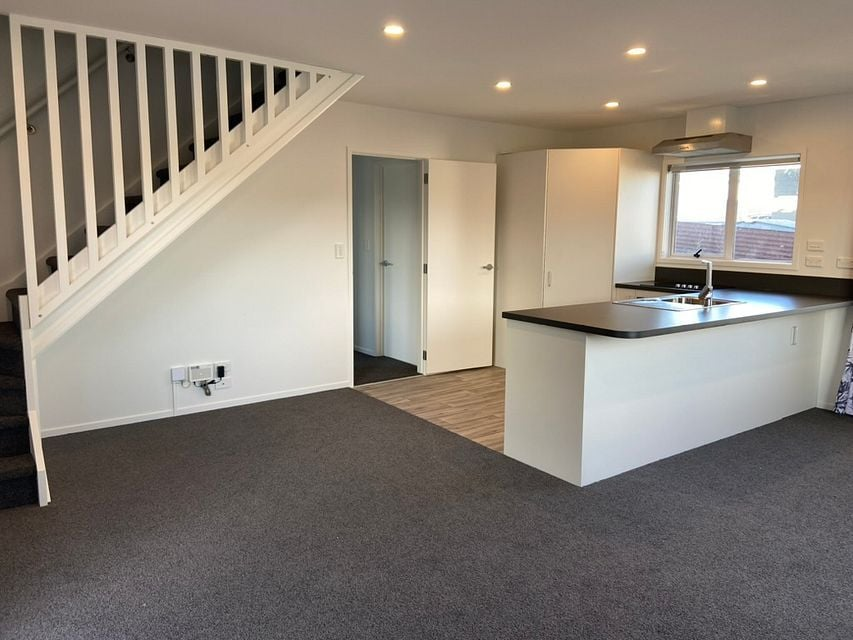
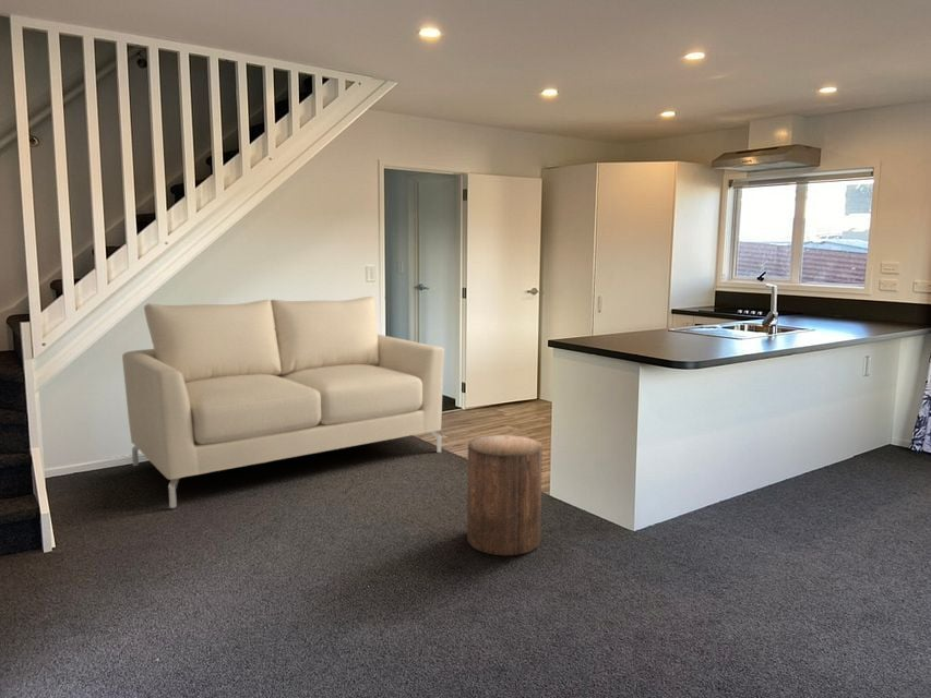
+ stool (504, 492)
+ sofa (291, 381)
